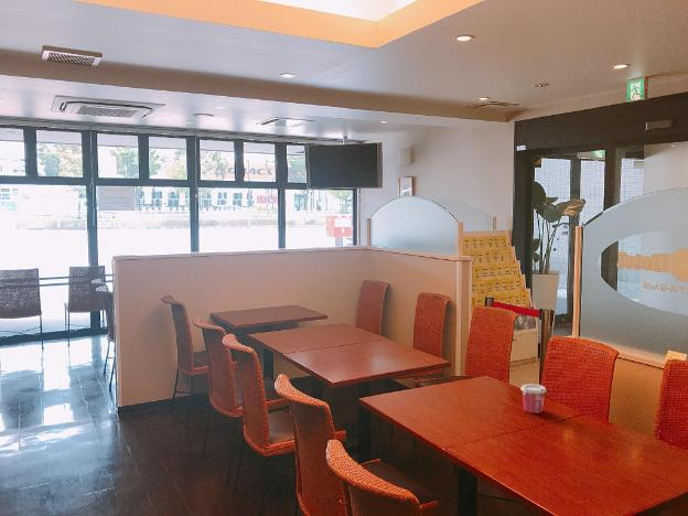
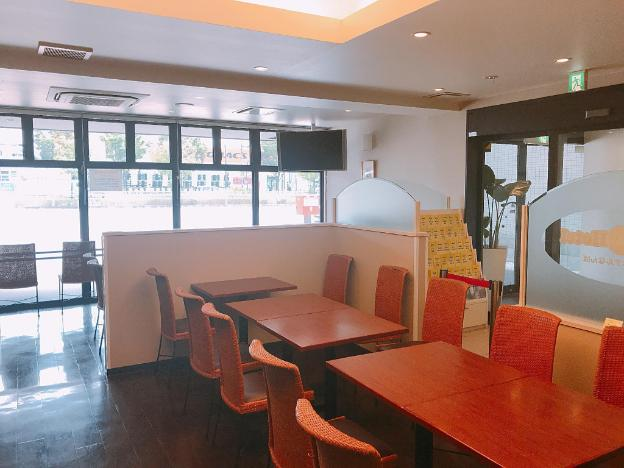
- cup (533, 398)
